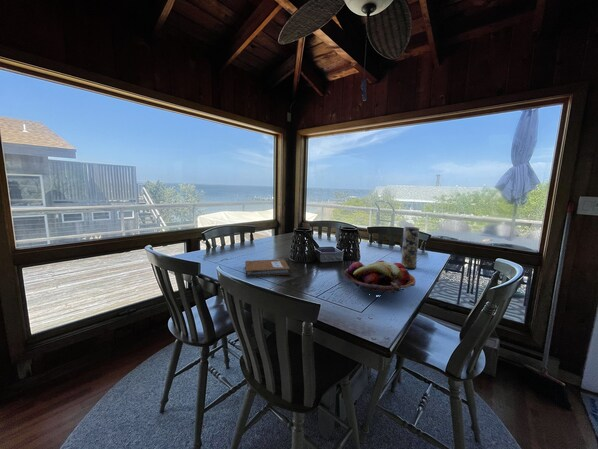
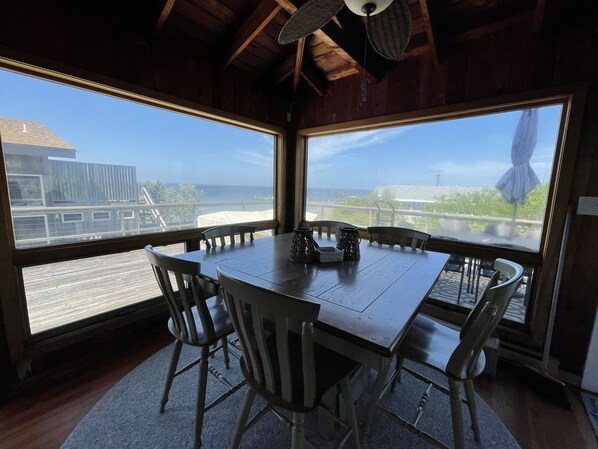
- notebook (267, 266)
- fruit basket (380, 274)
- vase (410, 247)
